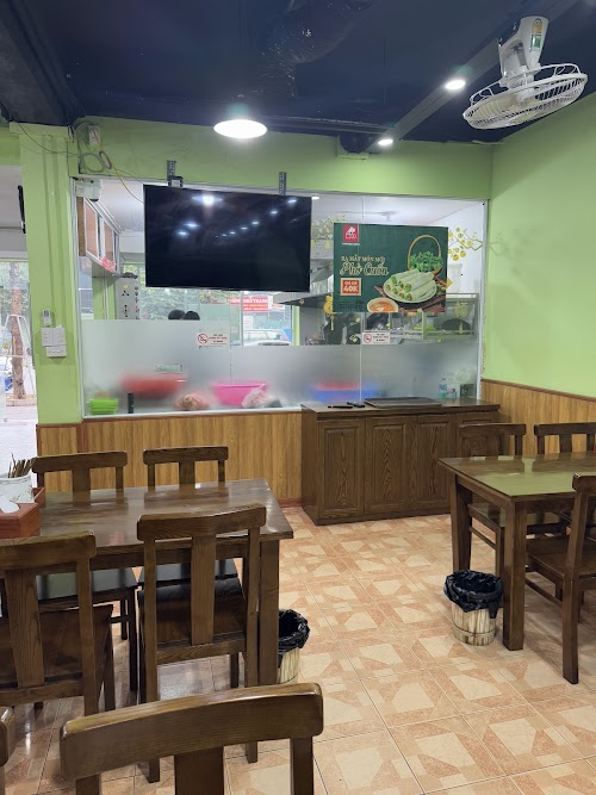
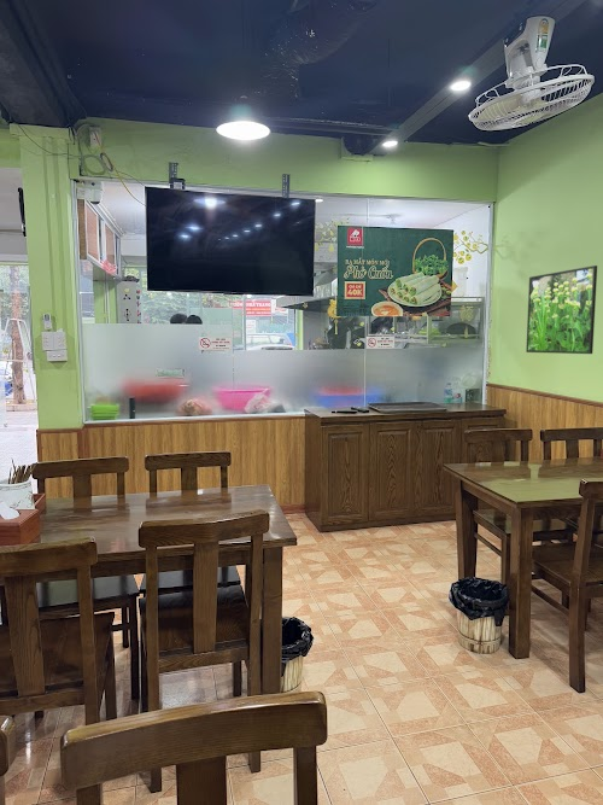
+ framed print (558, 313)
